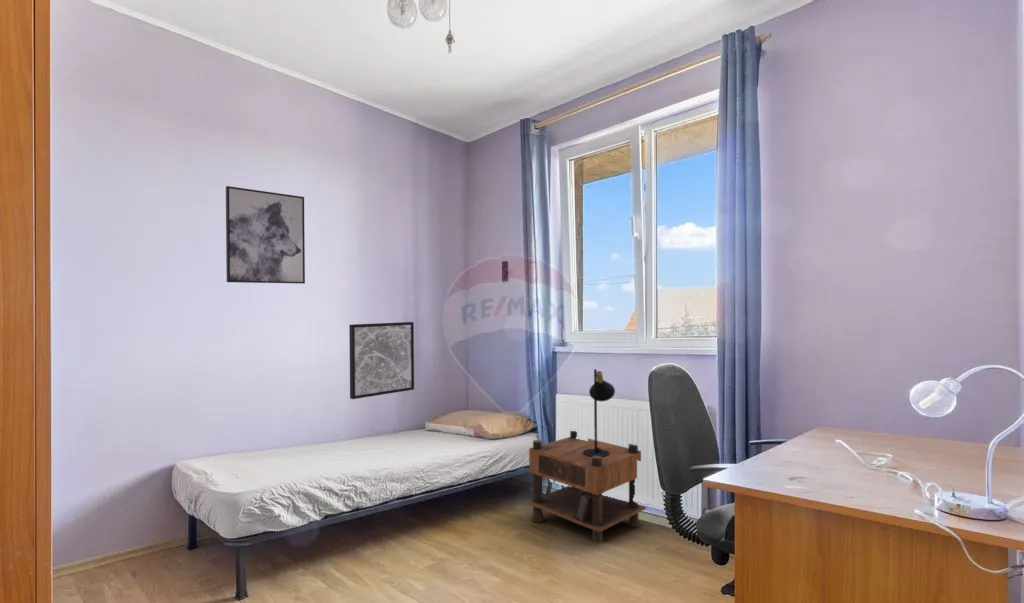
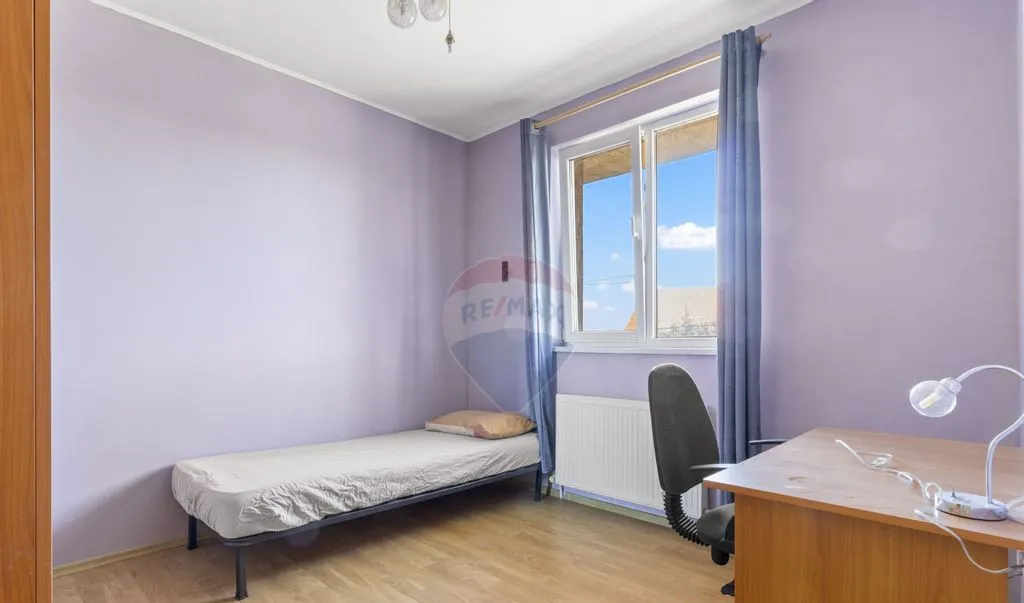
- wall art (267, 237)
- table lamp (596, 410)
- wall art (383, 358)
- nightstand (585, 482)
